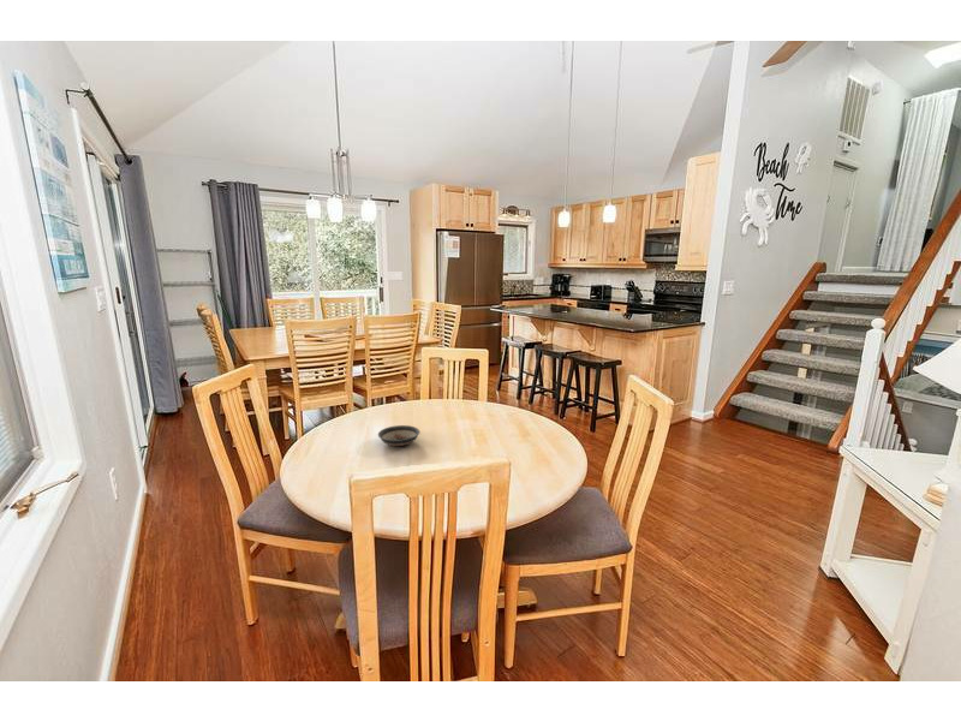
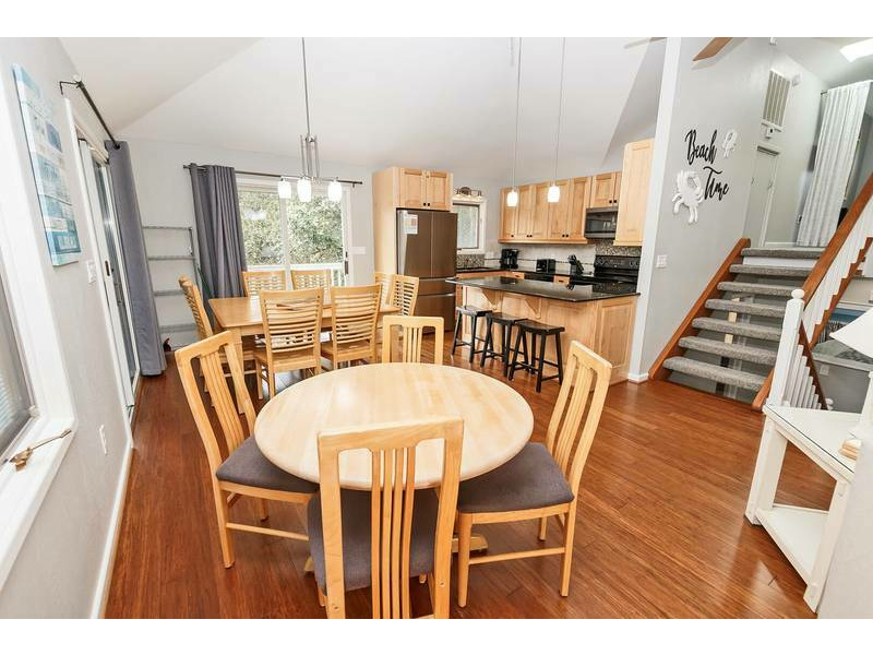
- saucer (399, 436)
